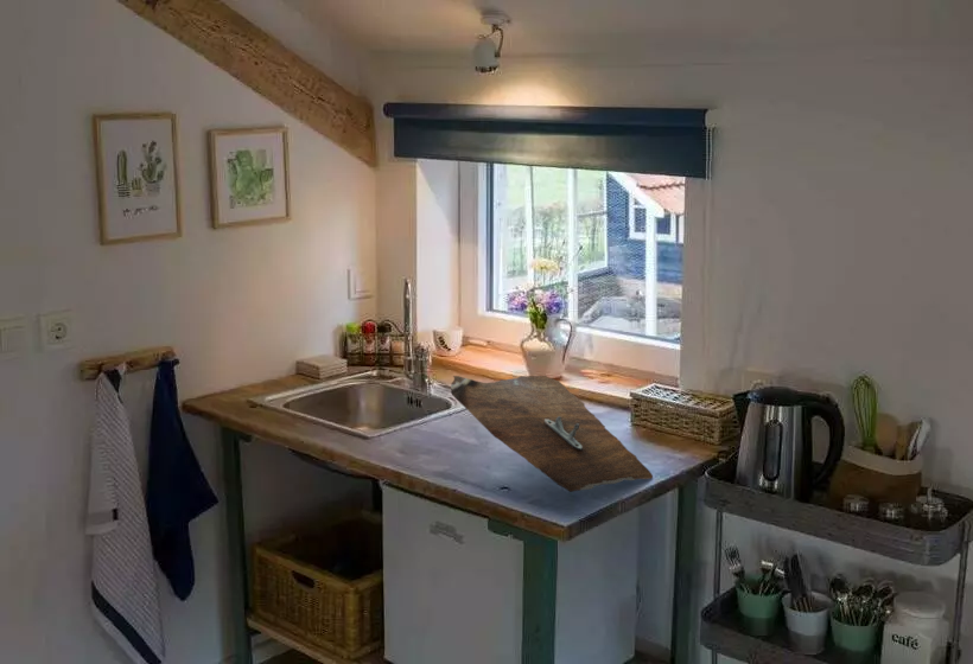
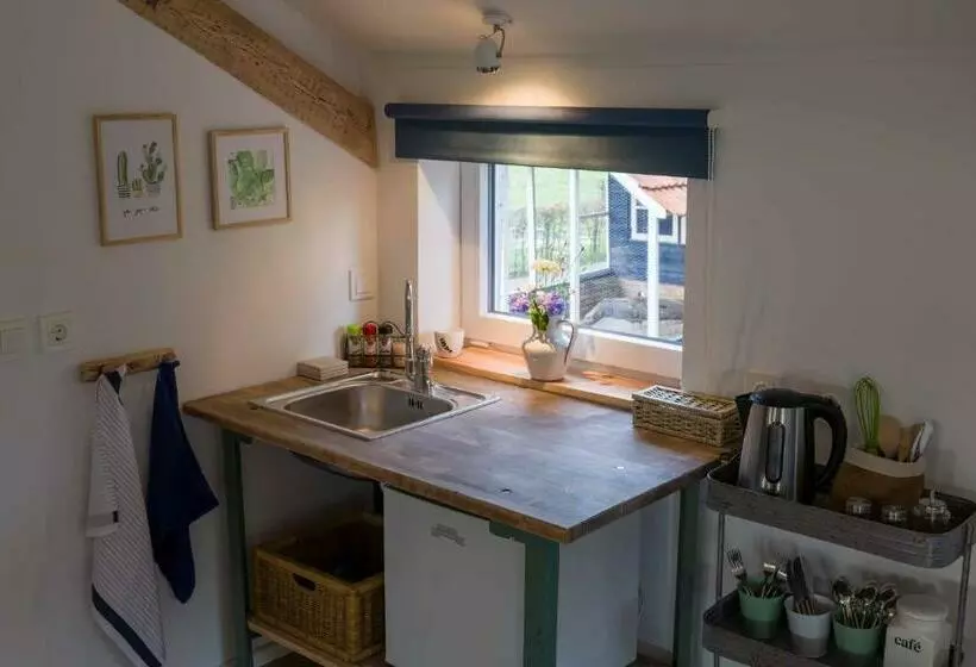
- cutting board (552, 427)
